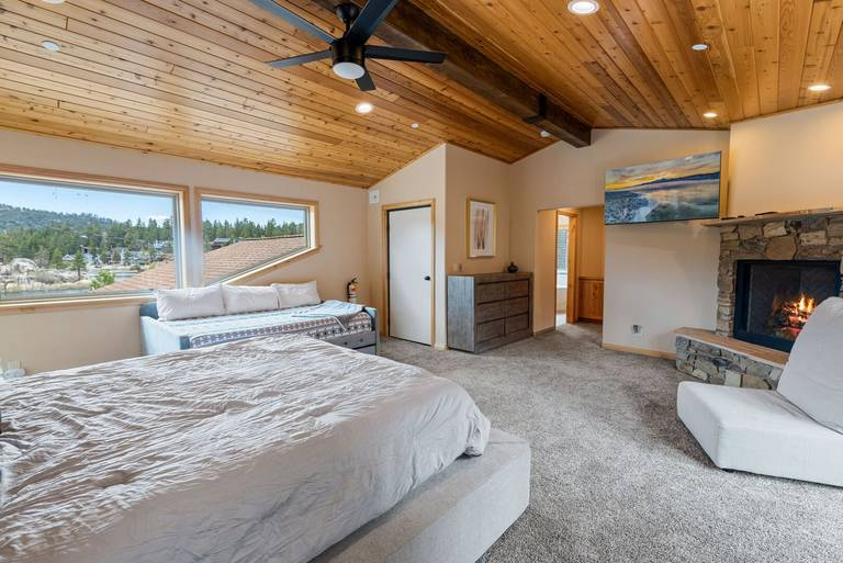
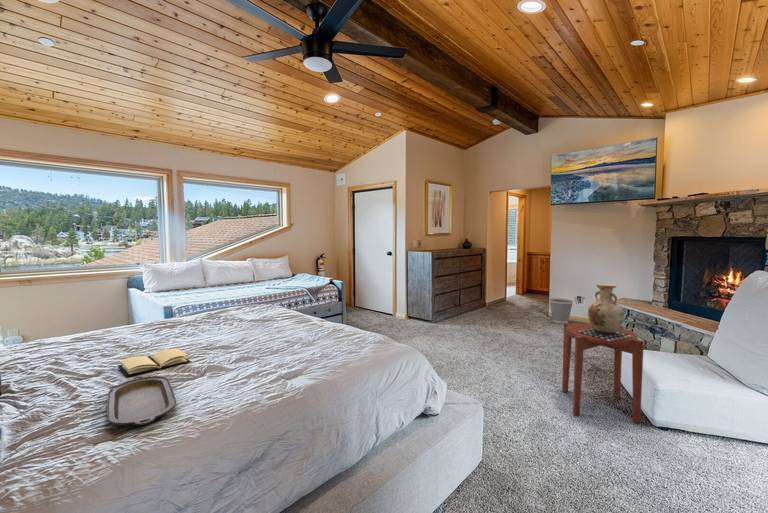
+ side table (614, 368)
+ book (154, 360)
+ serving tray (141, 399)
+ wastebasket (560, 310)
+ vase (605, 309)
